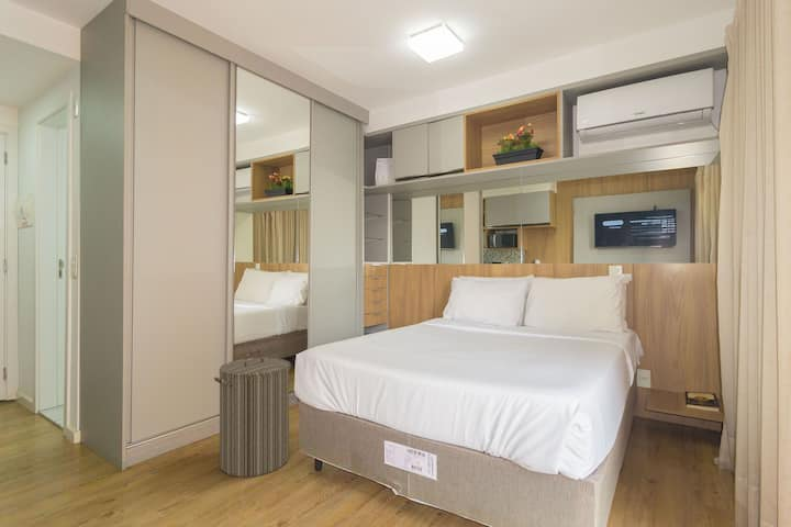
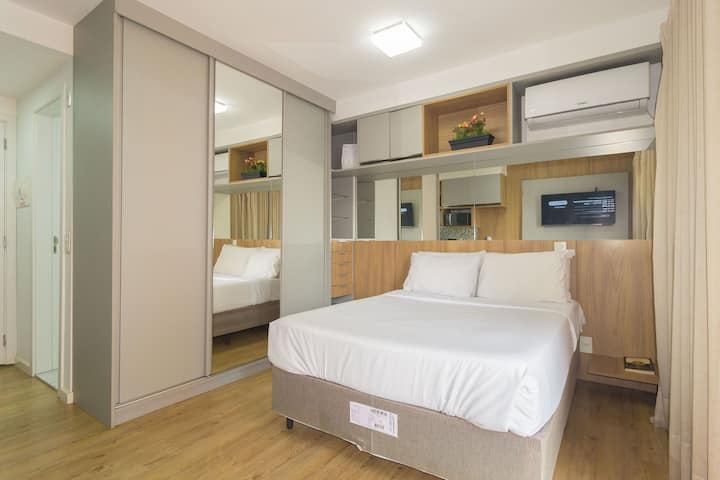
- laundry hamper (255, 405)
